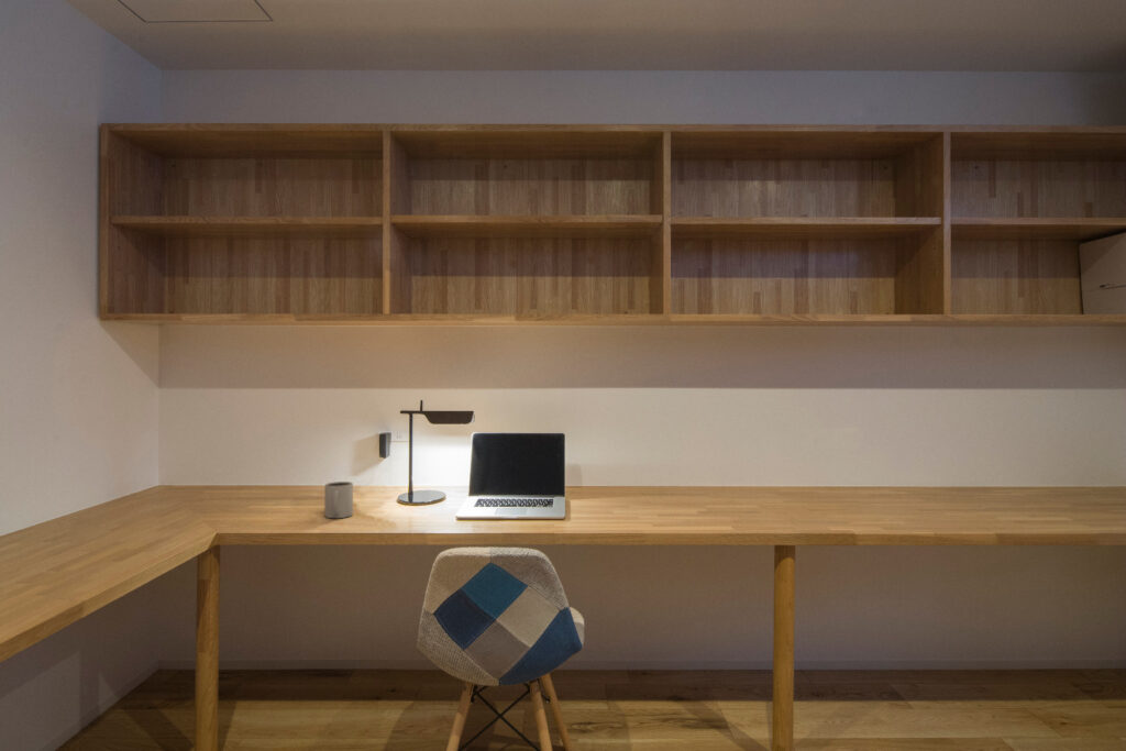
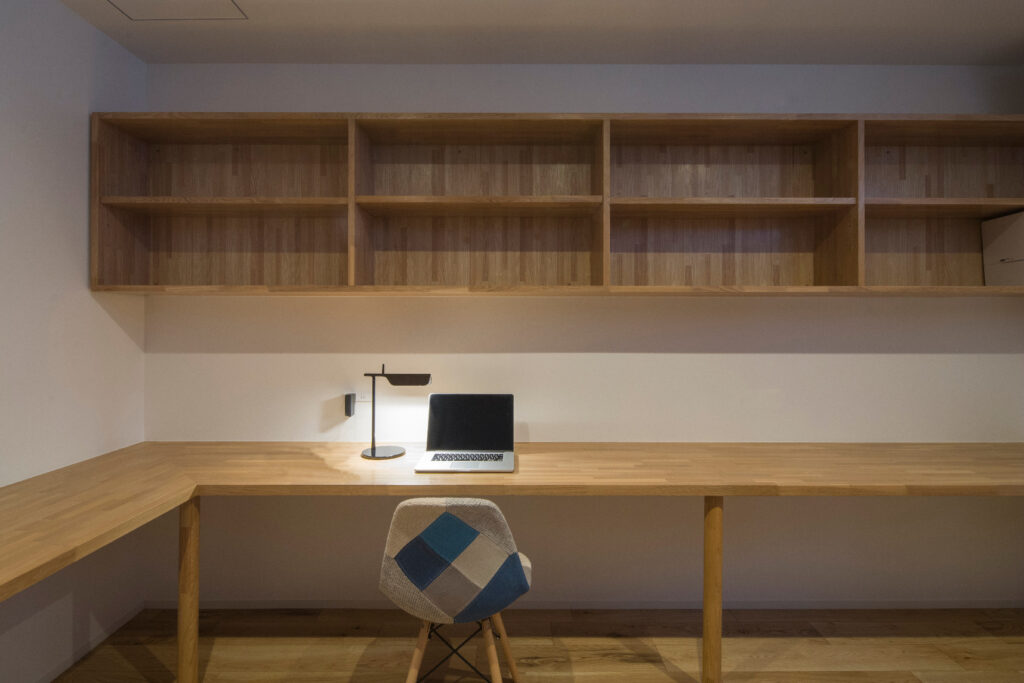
- mug (338, 500)
